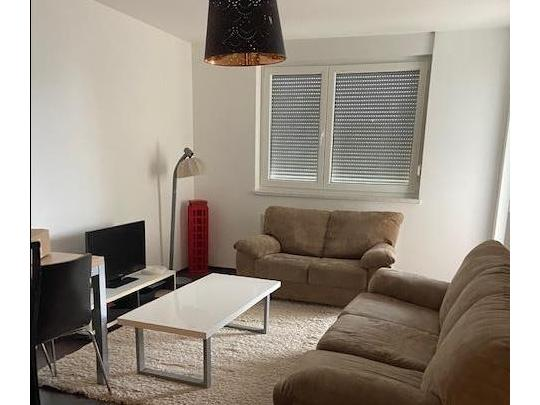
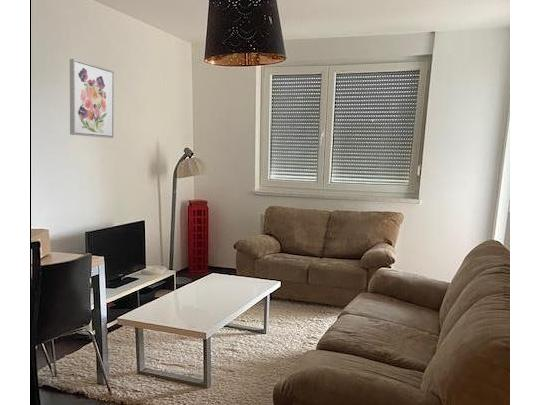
+ wall art (93, 101)
